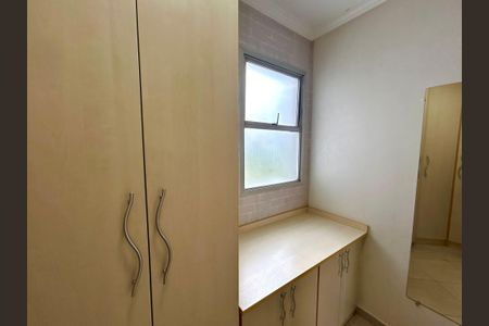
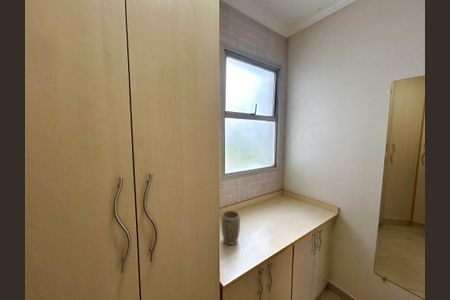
+ plant pot (230, 227)
